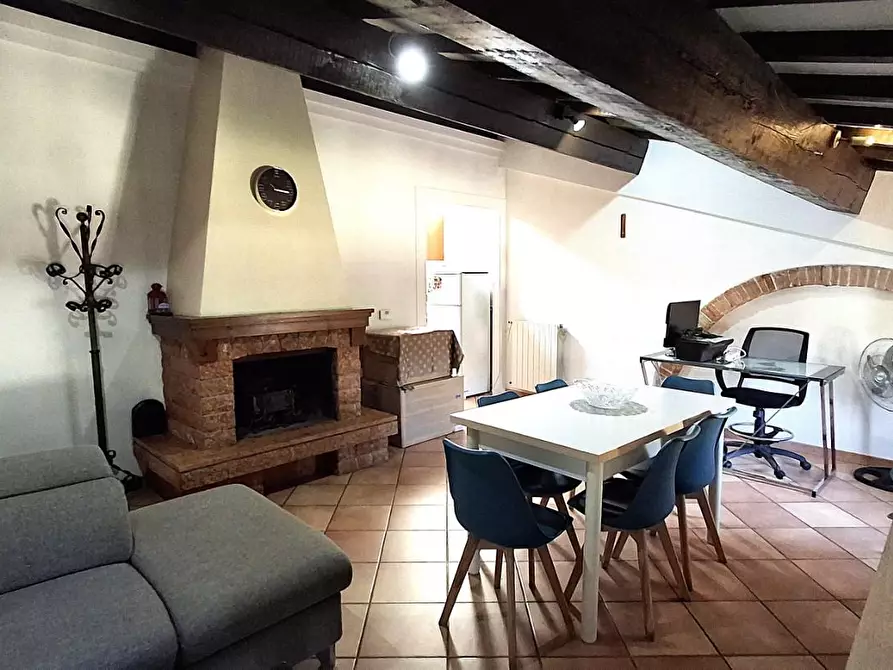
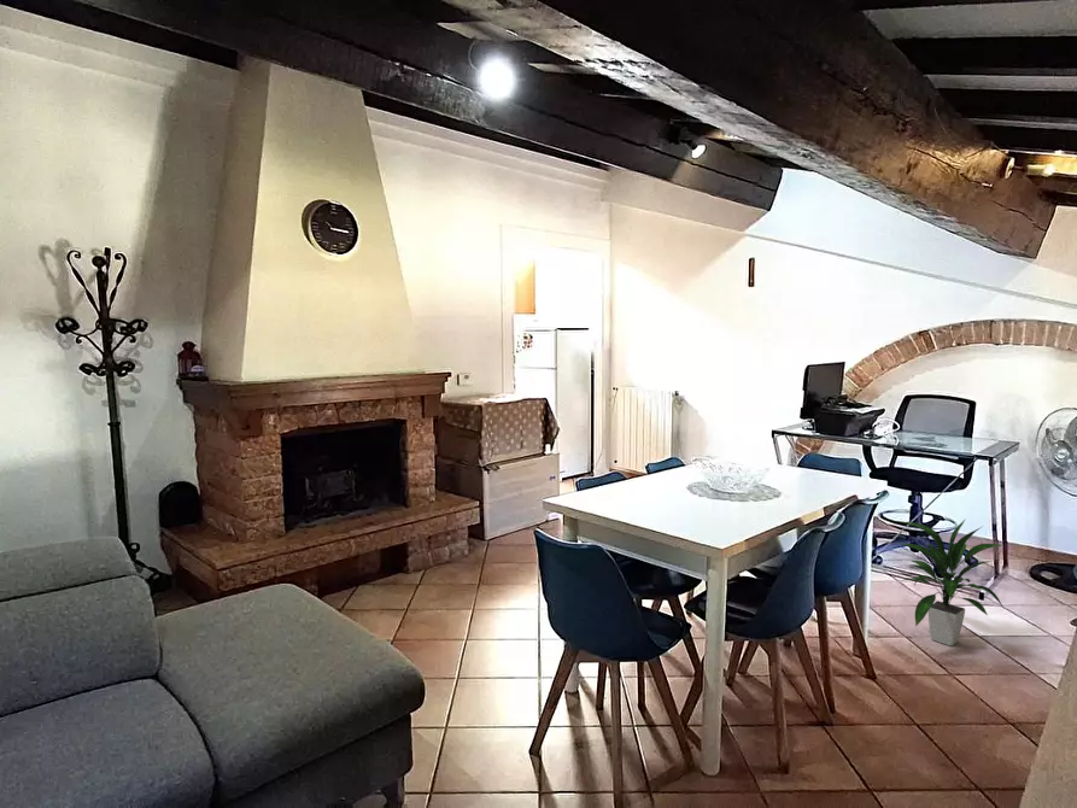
+ indoor plant (943, 579)
